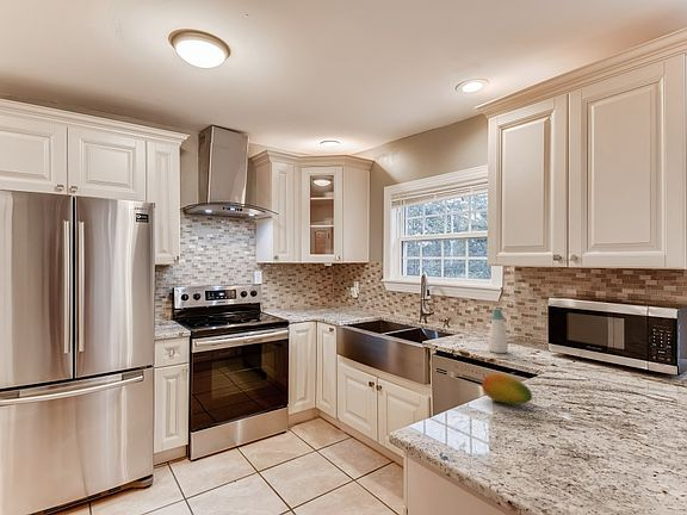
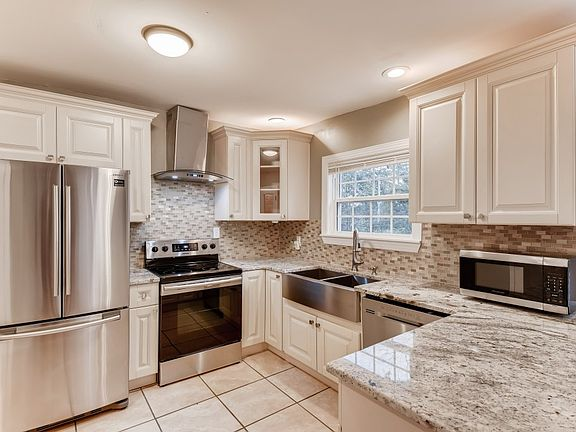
- fruit (506, 389)
- soap bottle (497, 329)
